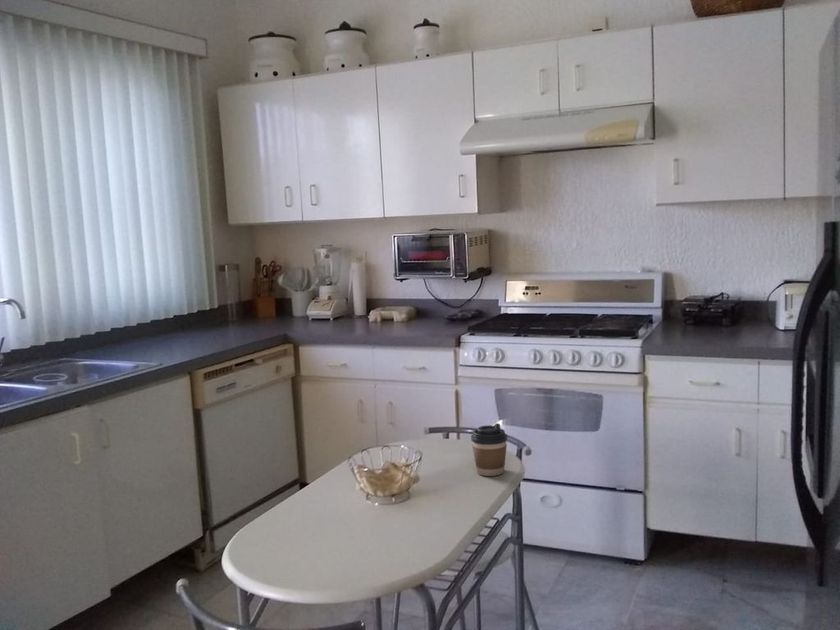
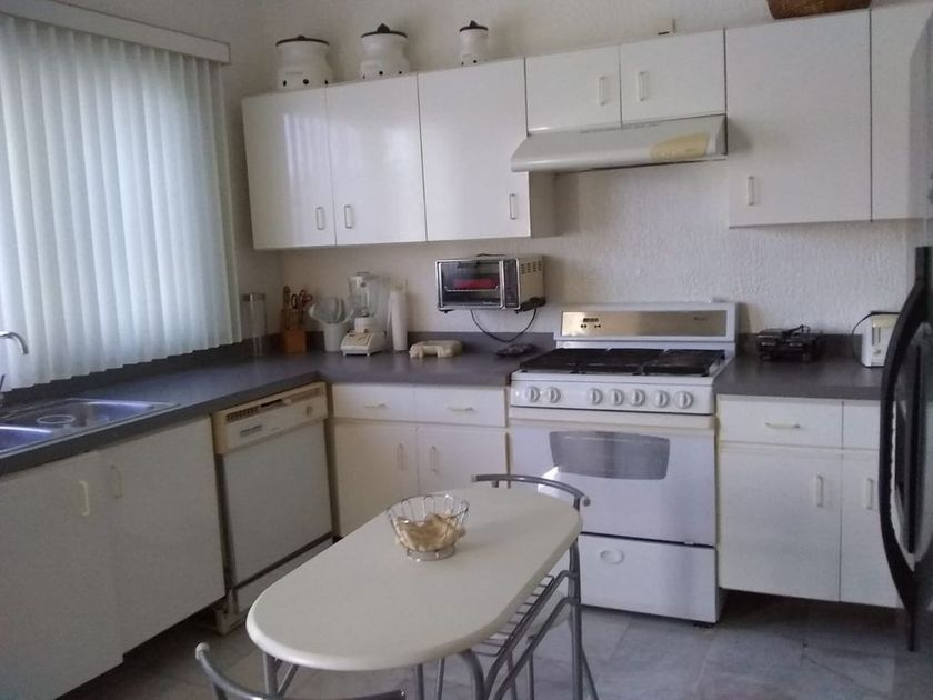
- coffee cup (489, 448)
